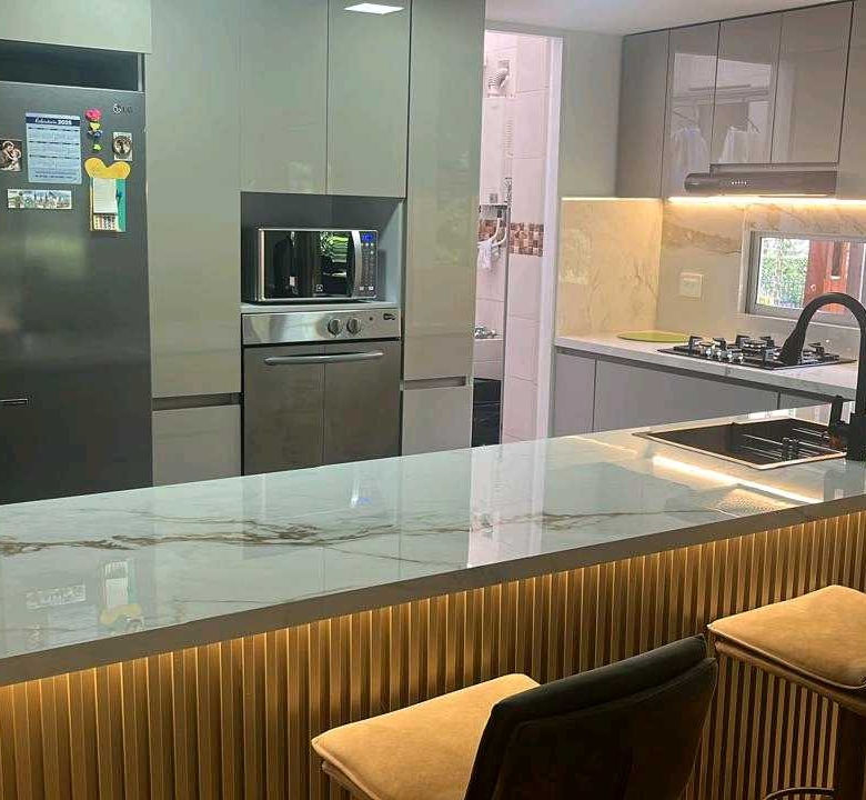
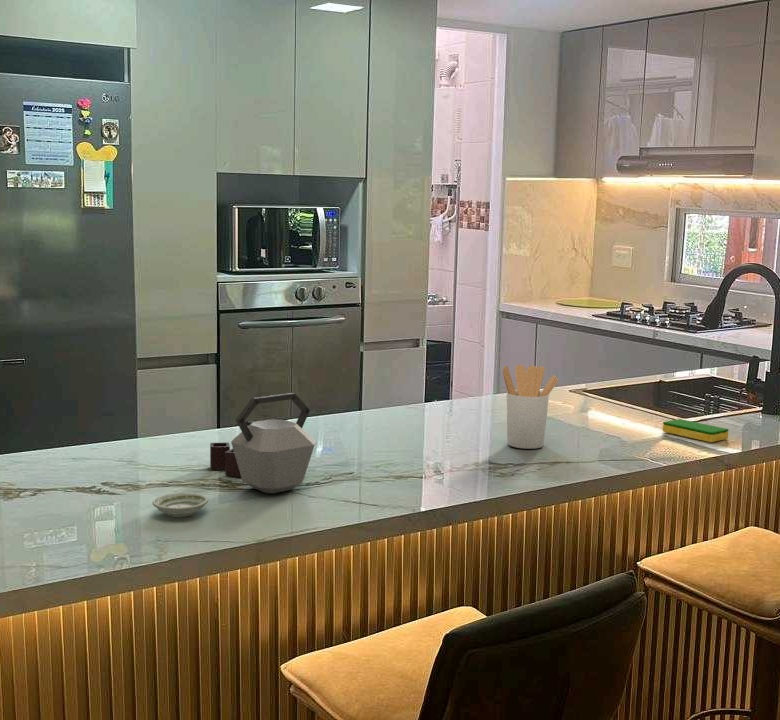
+ dish sponge (695, 430)
+ saucer (180, 506)
+ kettle (251, 435)
+ utensil holder (527, 404)
